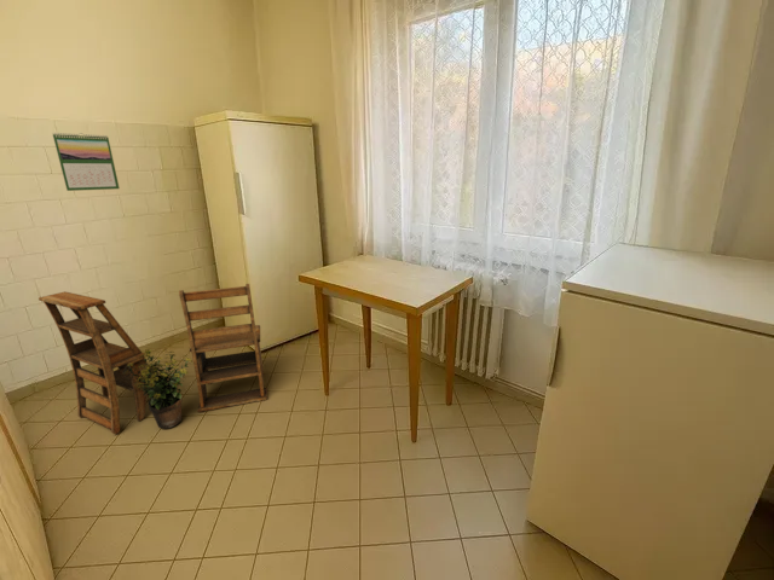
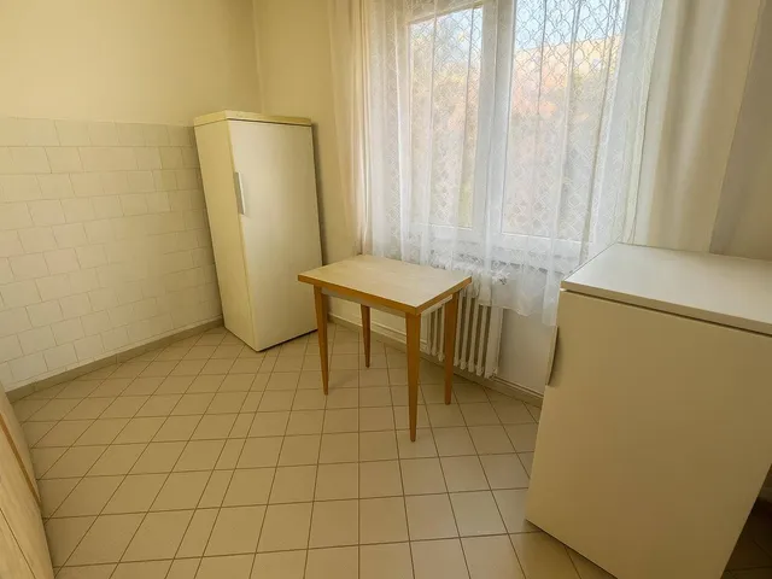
- wooden chair (163, 350)
- calendar (87, 162)
